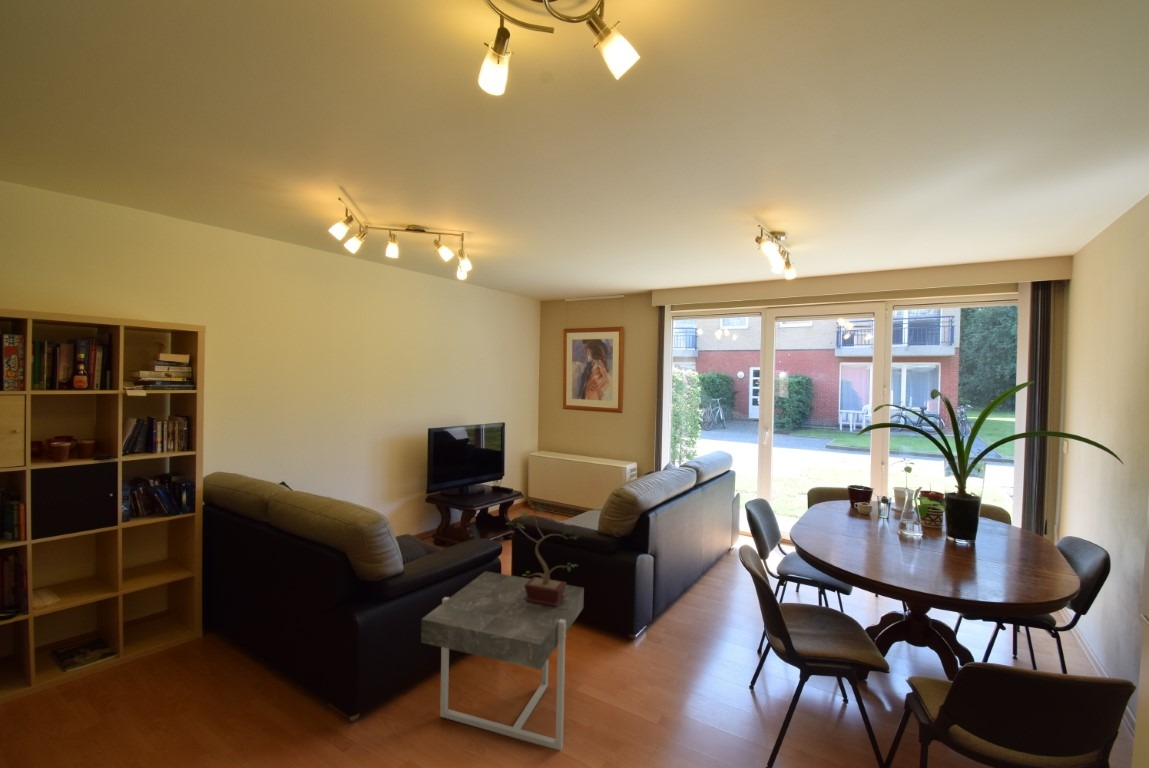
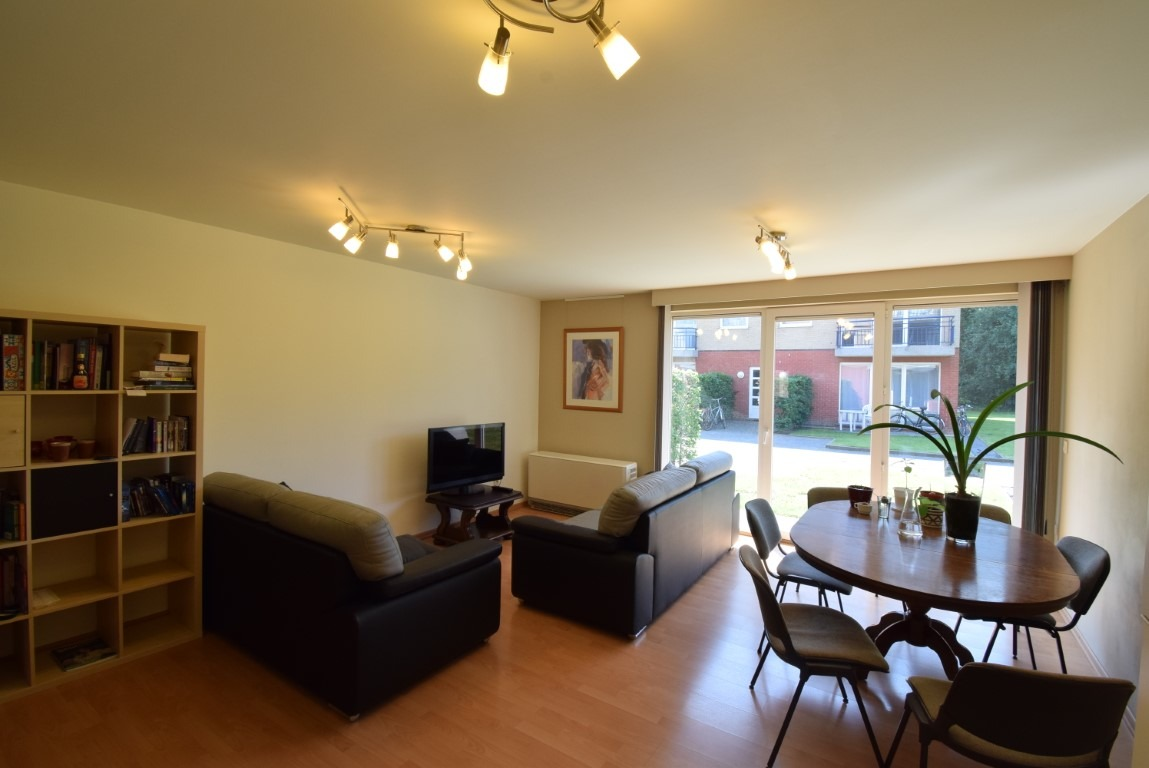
- side table (508, 659)
- potted plant (537, 548)
